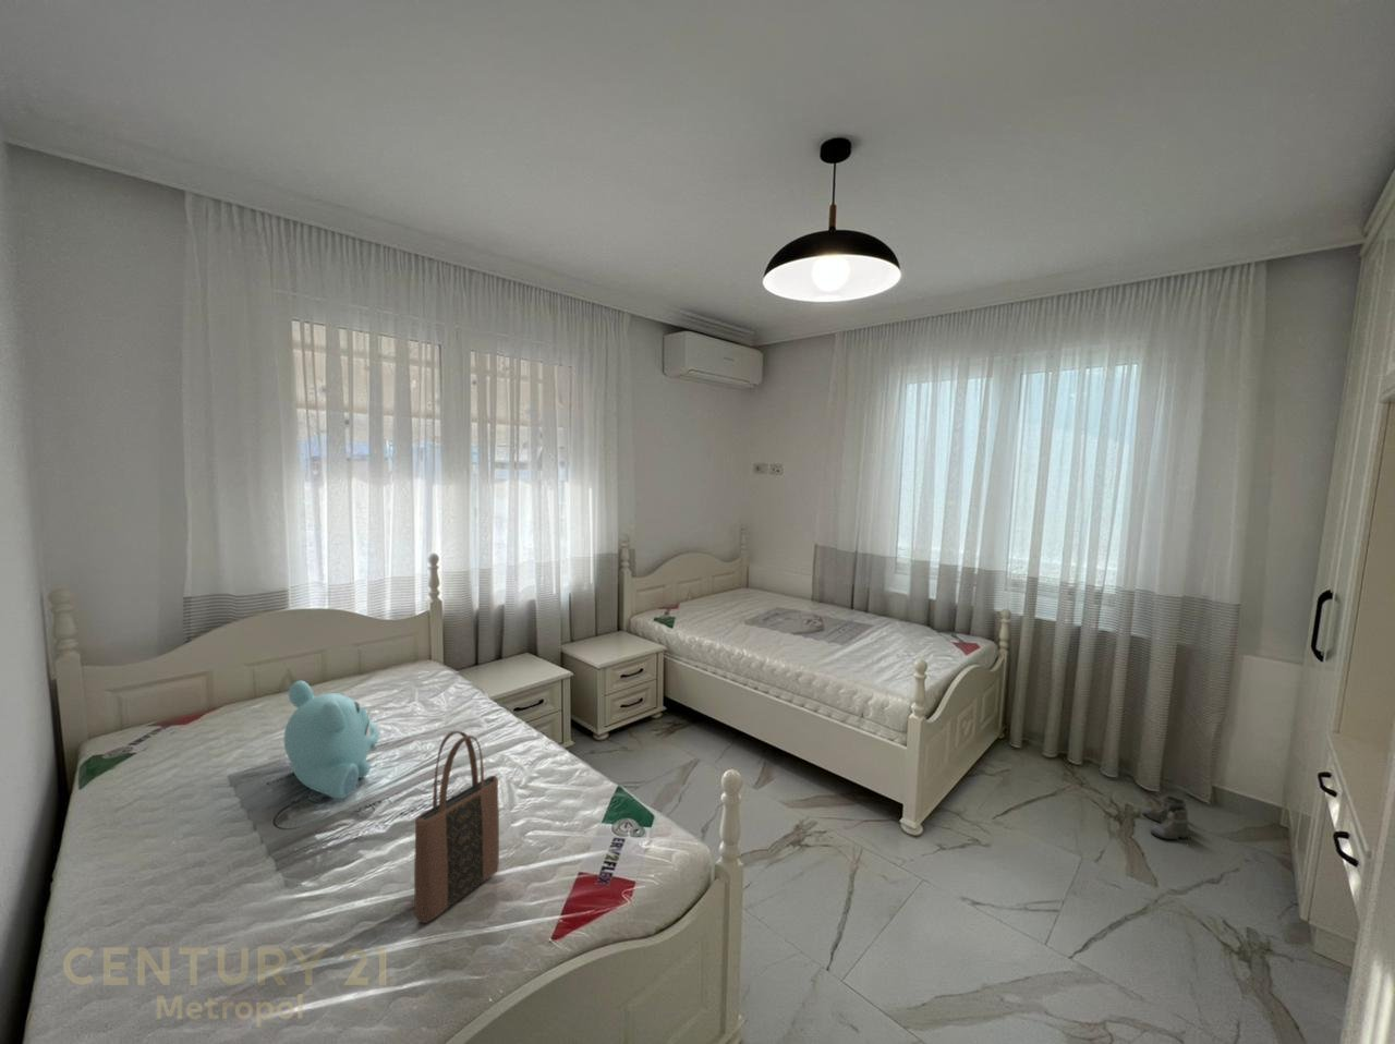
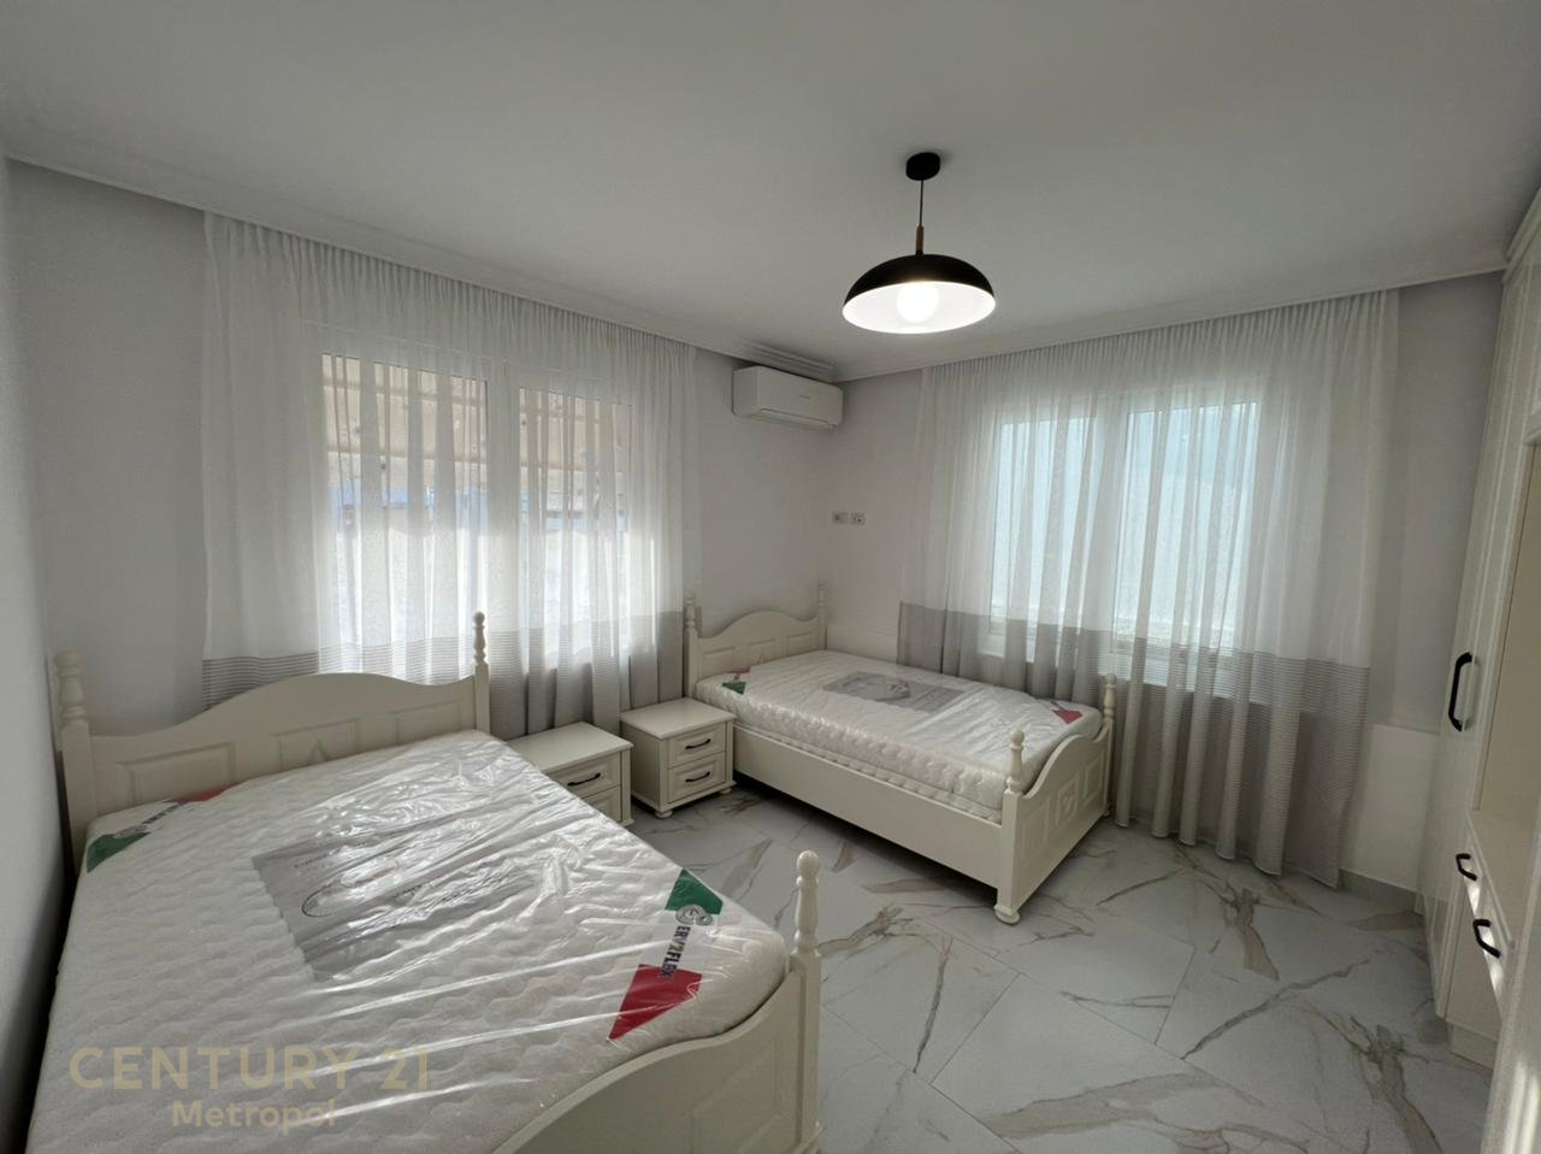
- tote bag (458, 815)
- teddy bear (332, 733)
- boots (1166, 813)
